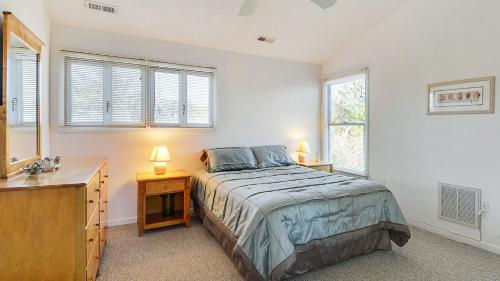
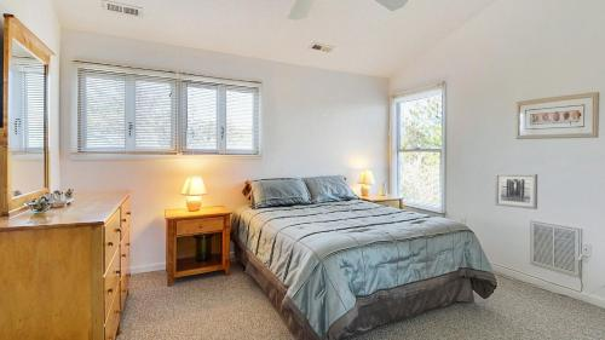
+ wall art (514, 190)
